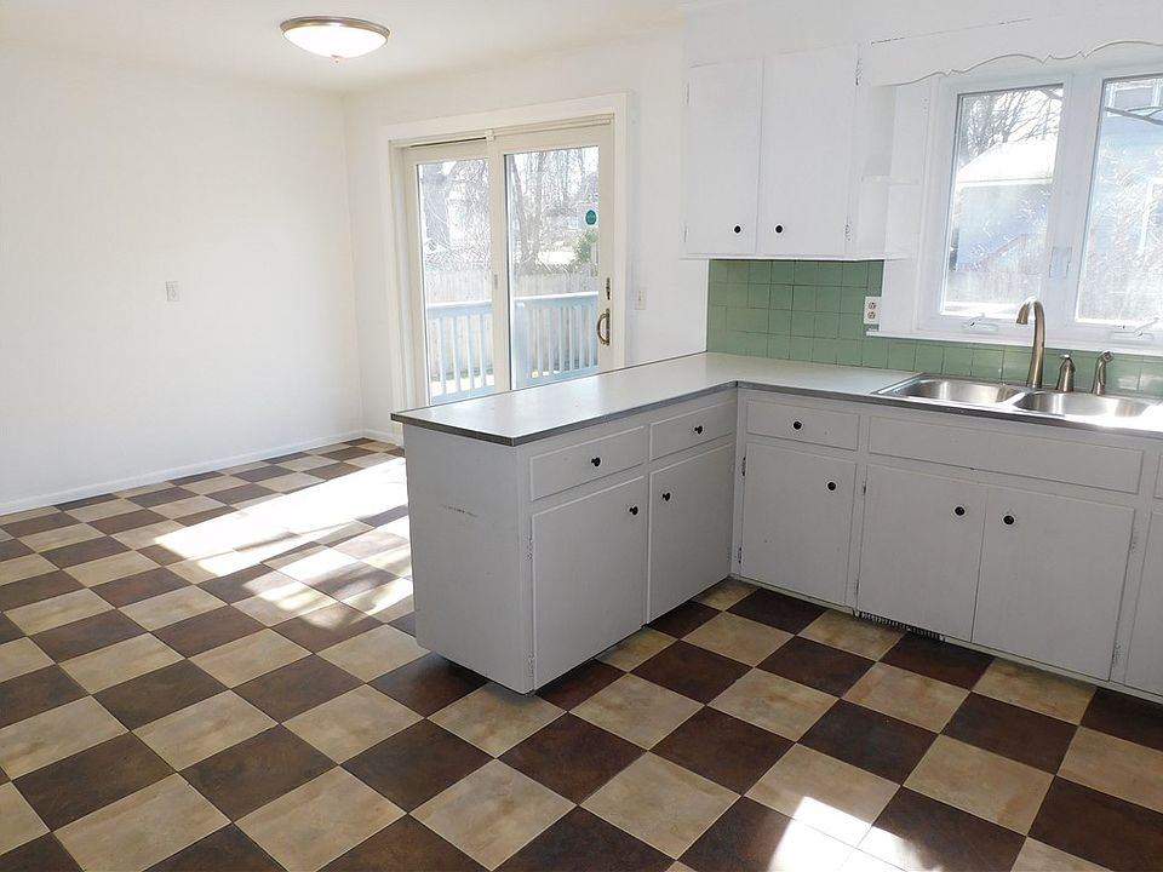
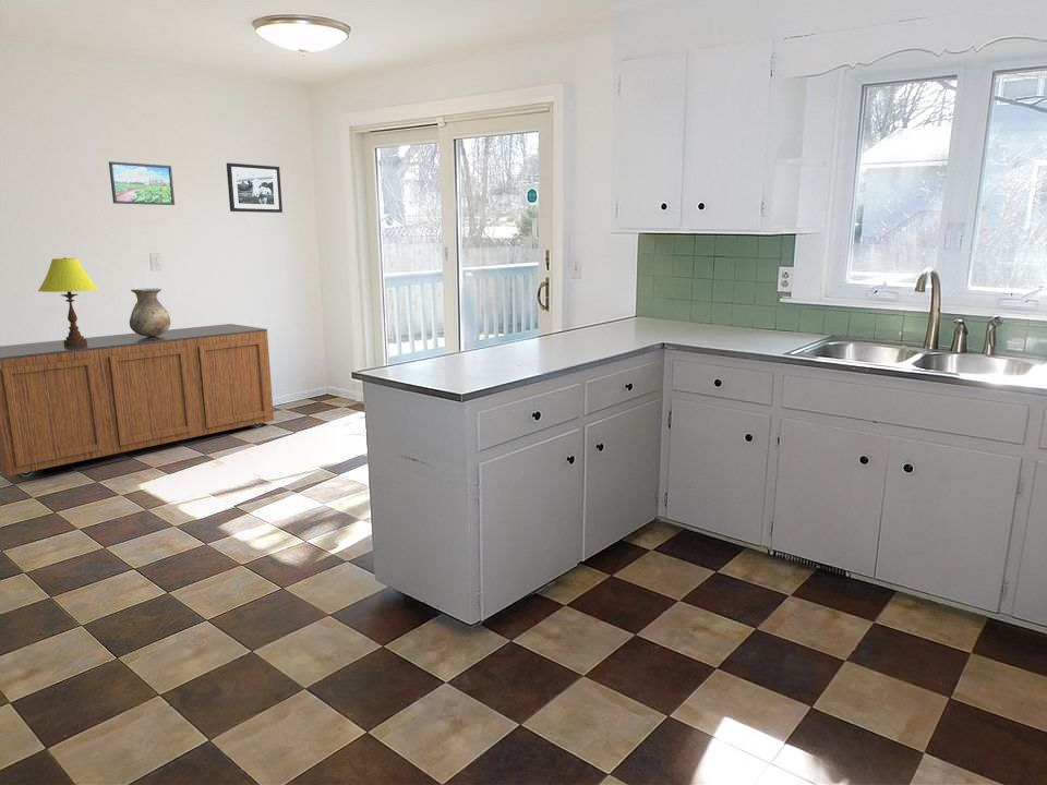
+ sideboard (135, 392)
+ vase (148, 312)
+ picture frame (255, 189)
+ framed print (143, 183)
+ table lamp (70, 301)
